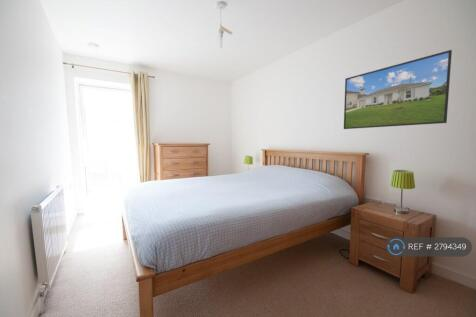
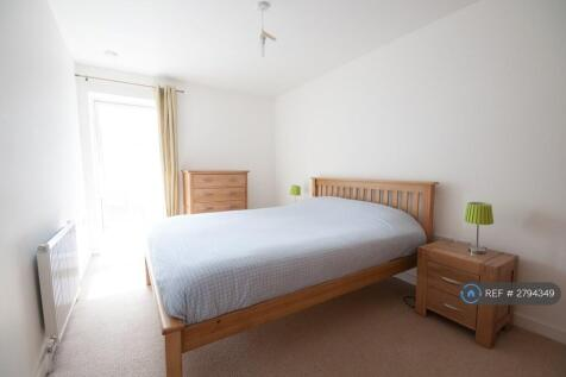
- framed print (387, 97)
